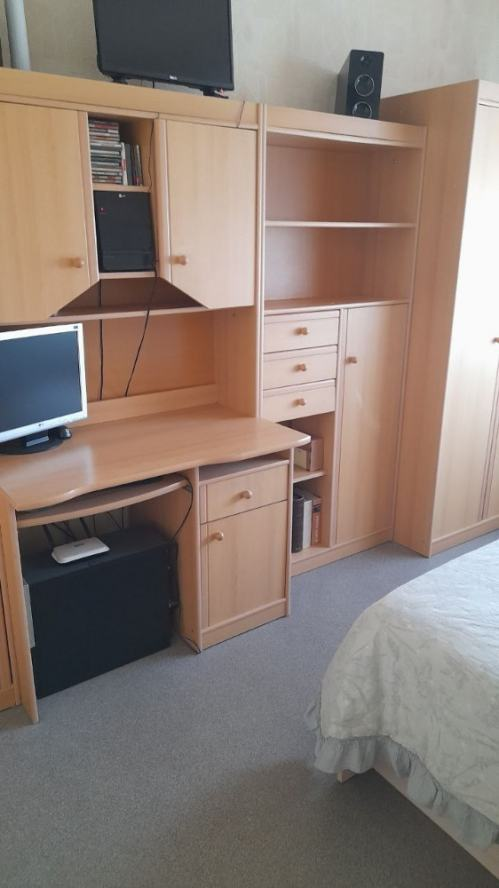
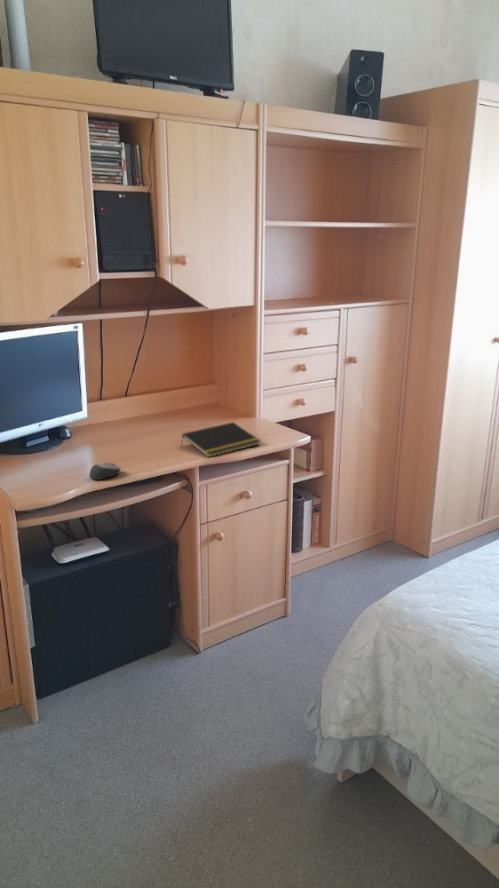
+ notepad (221, 438)
+ computer mouse (105, 469)
